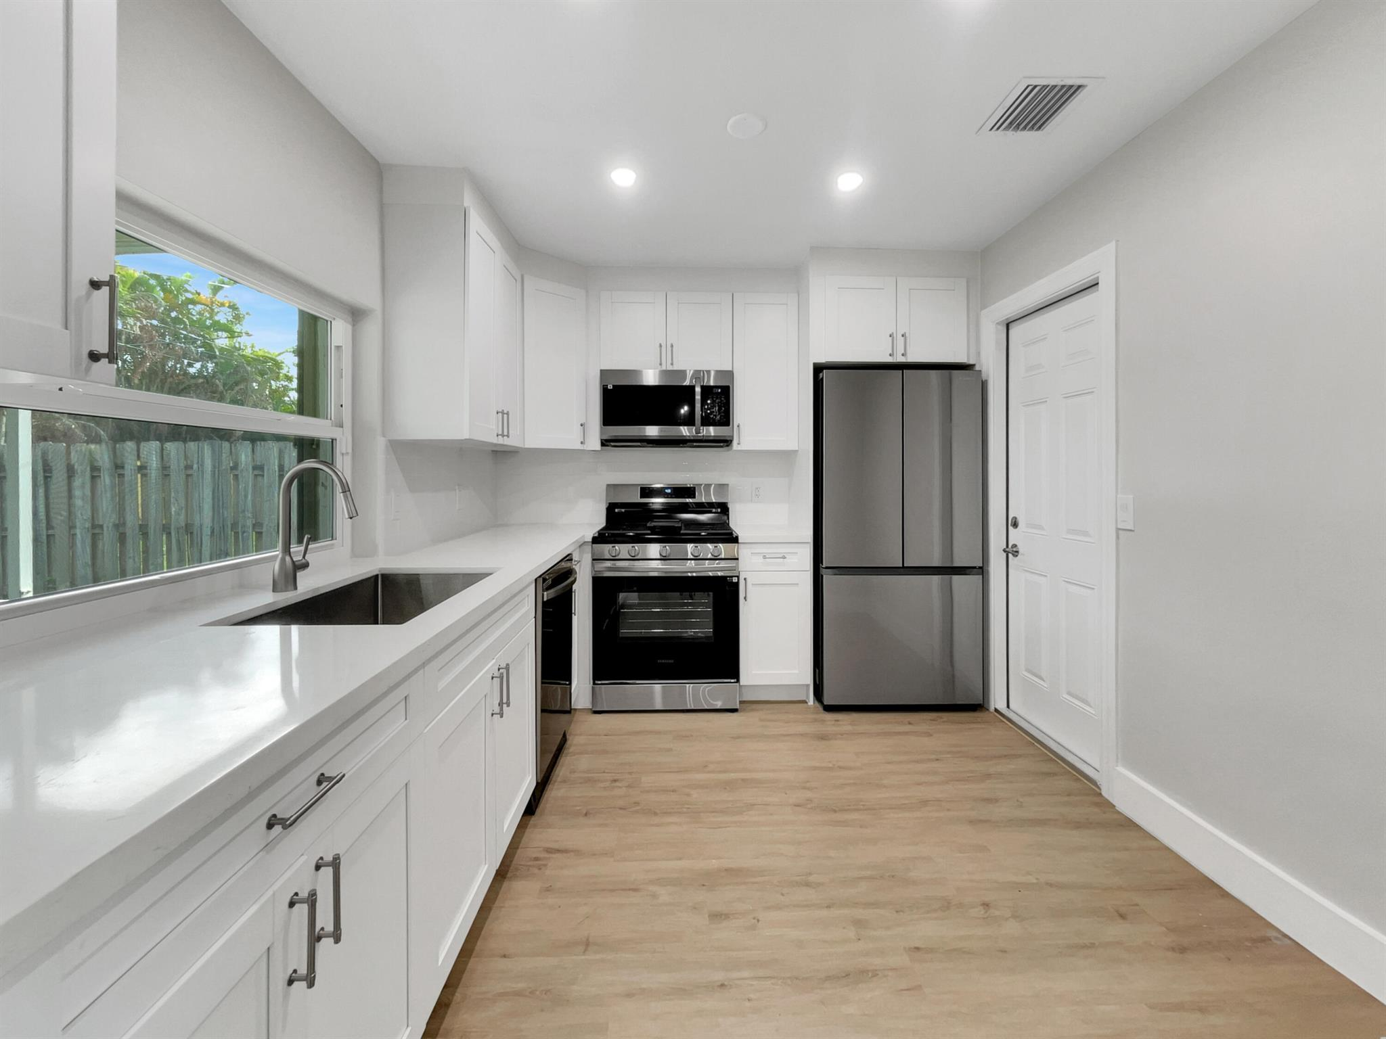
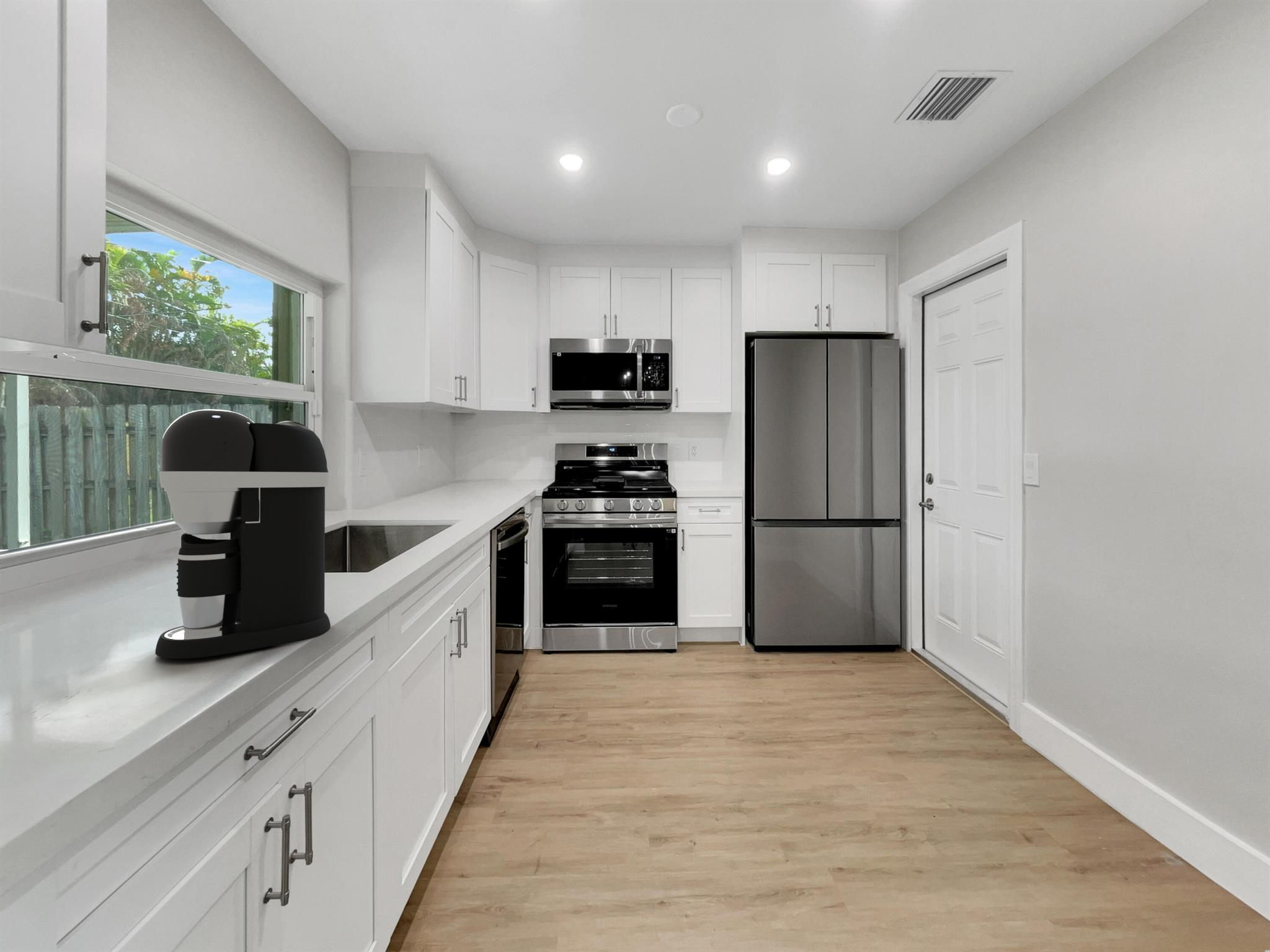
+ coffee maker (250, 526)
